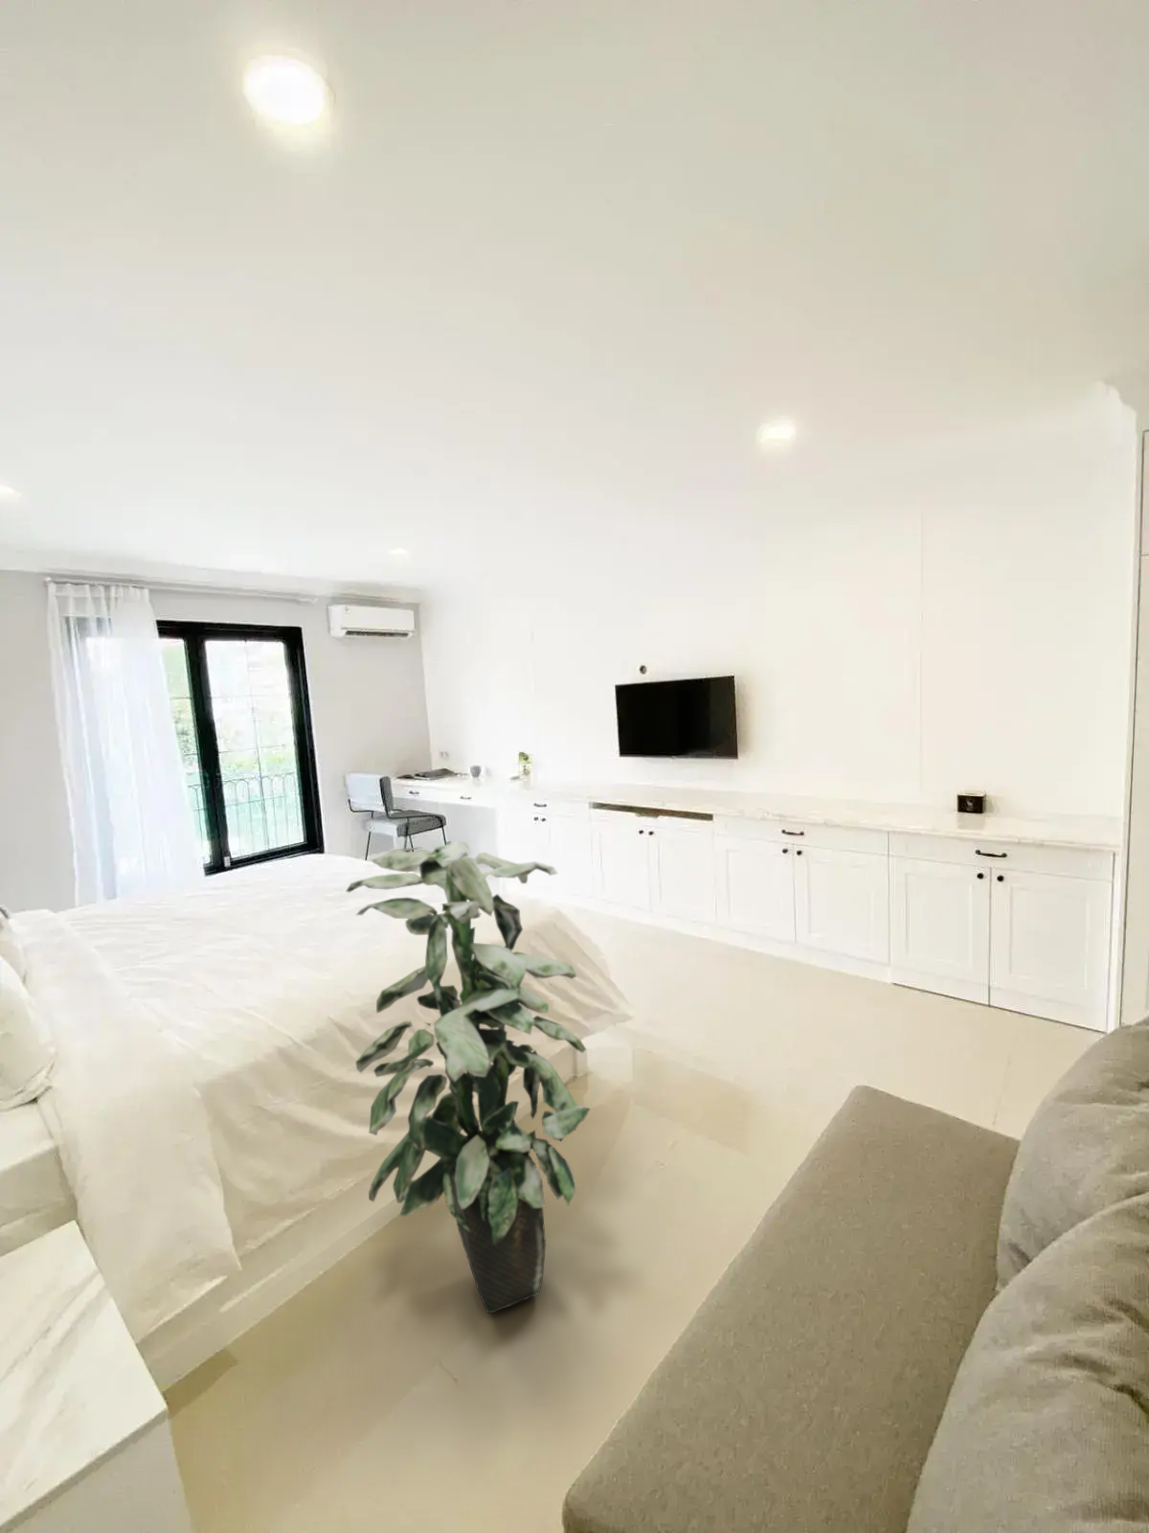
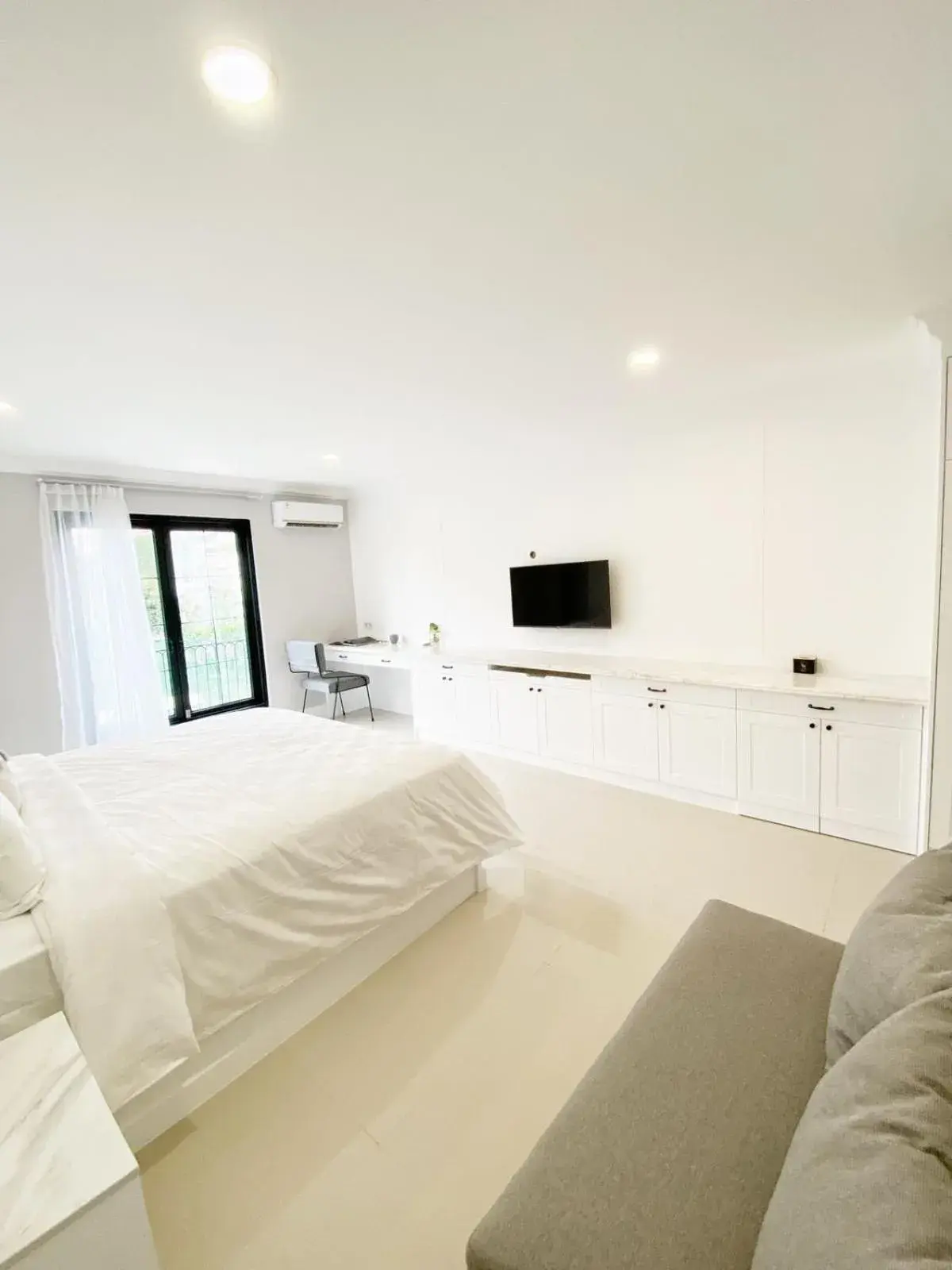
- indoor plant (471, 1063)
